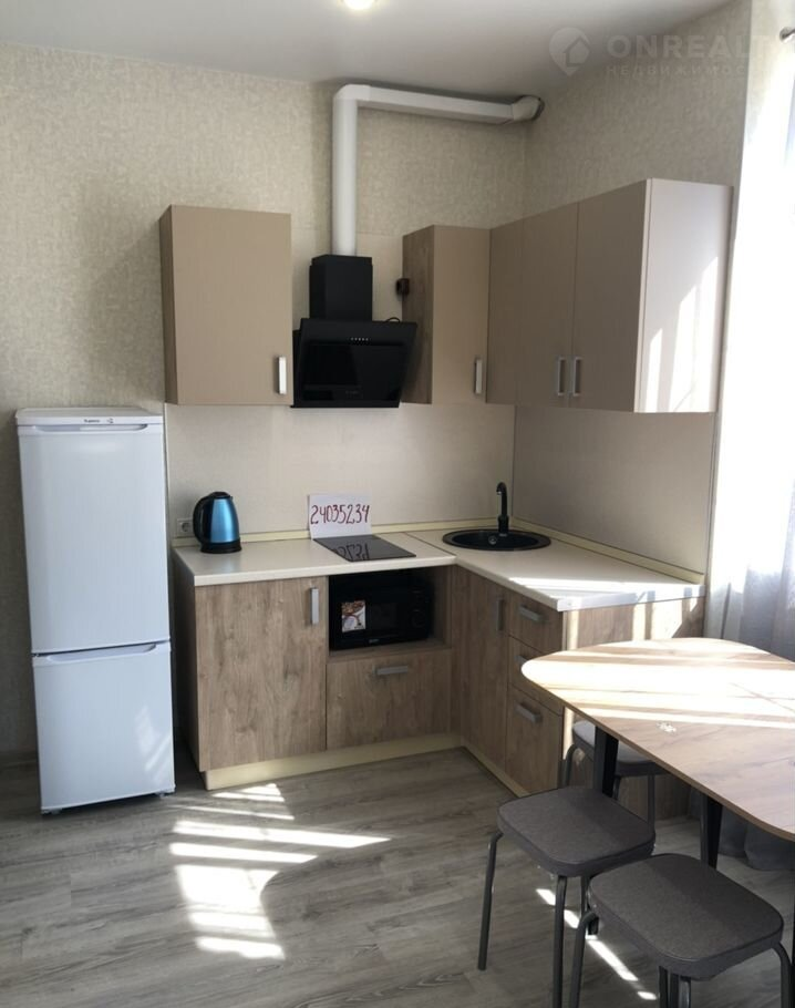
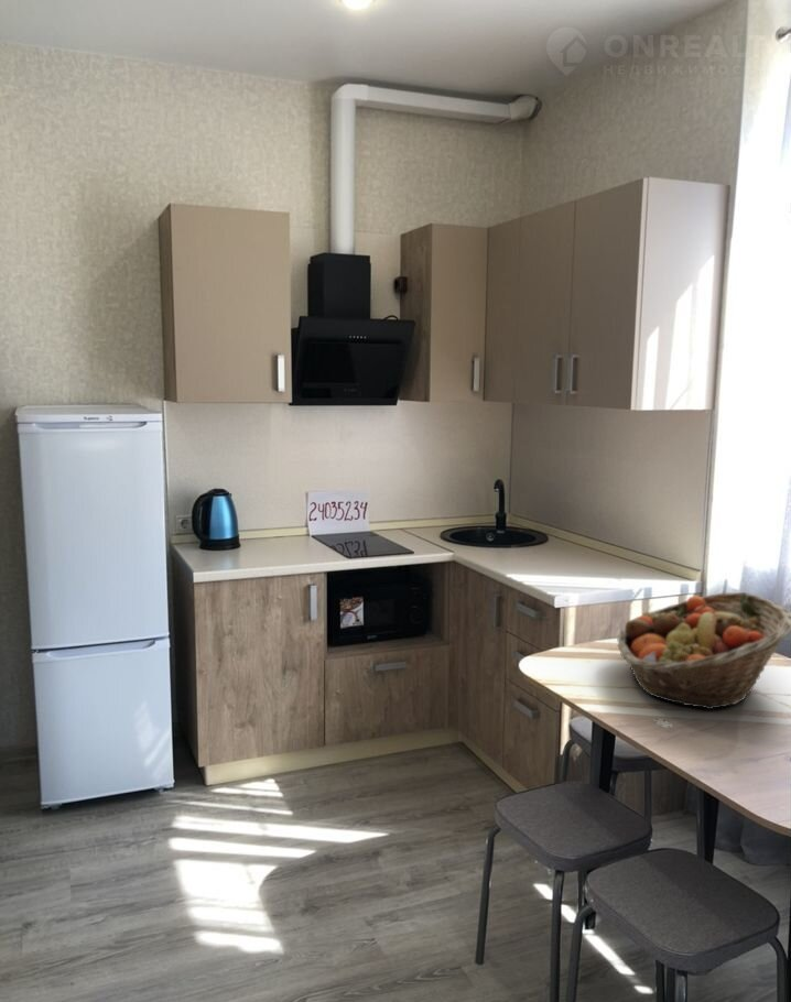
+ fruit basket (701, 643)
